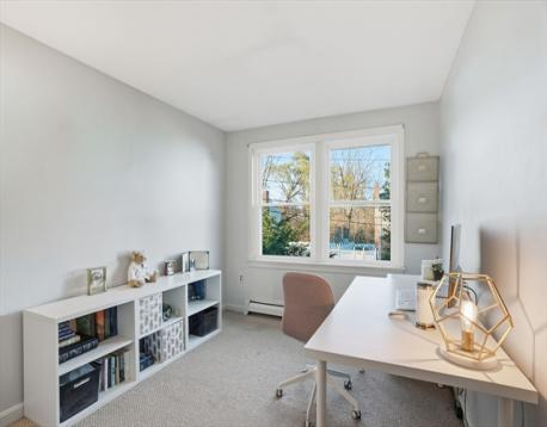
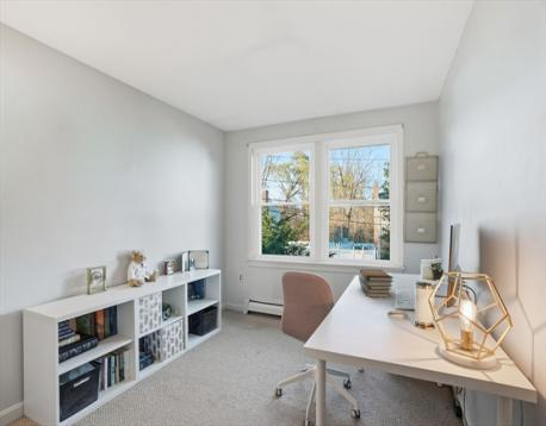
+ book stack (374, 282)
